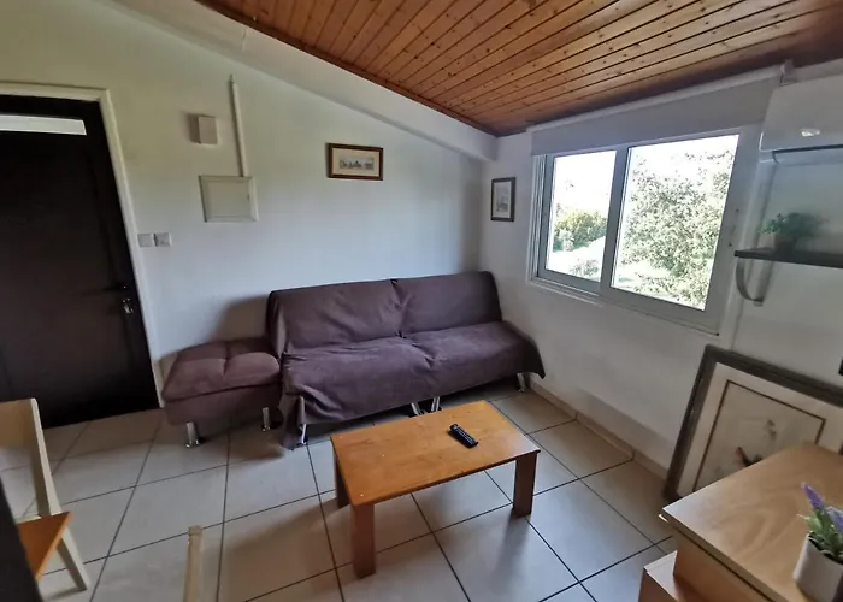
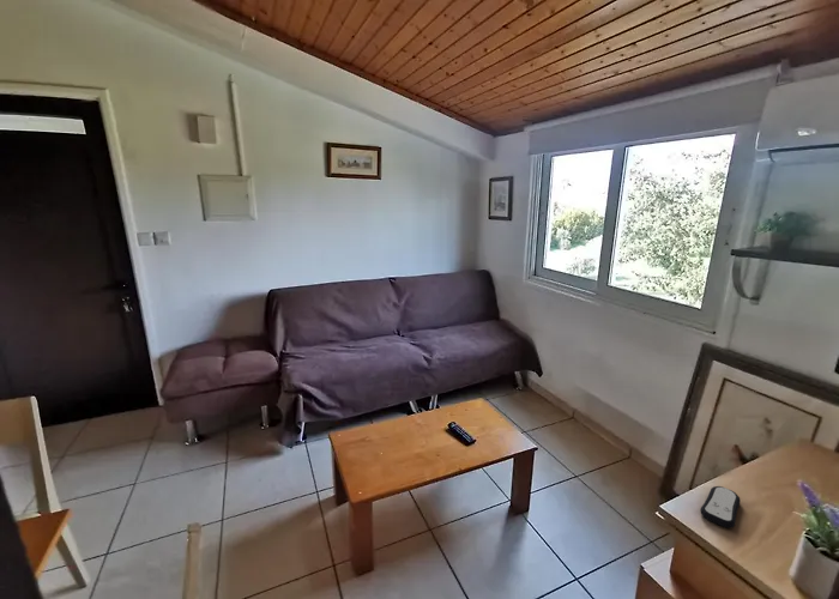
+ remote control (722, 504)
